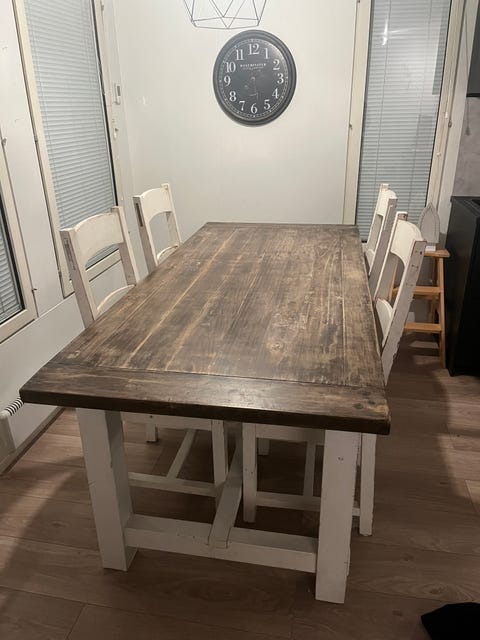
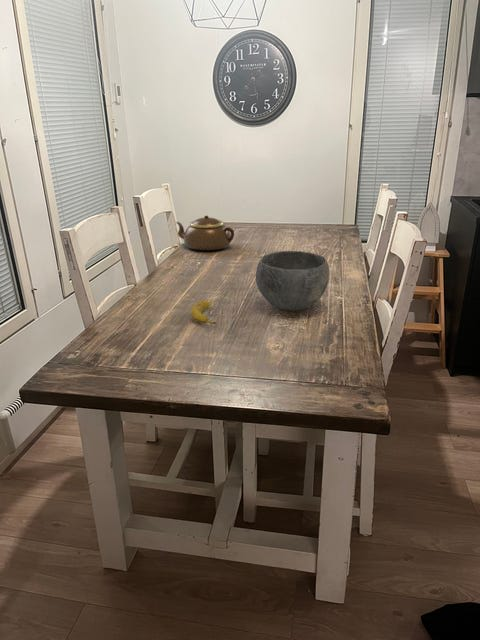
+ bowl (291, 282)
+ banana (204, 309)
+ teapot (205, 231)
